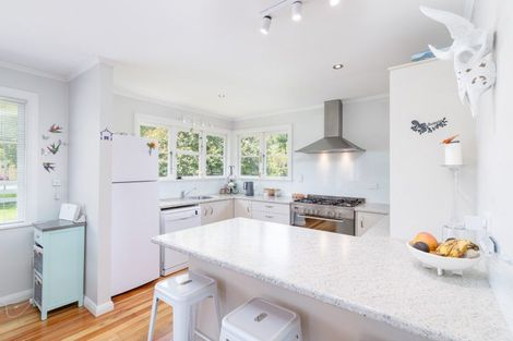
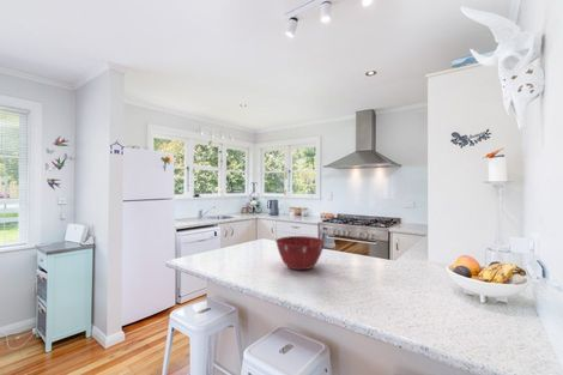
+ mixing bowl (299, 253)
